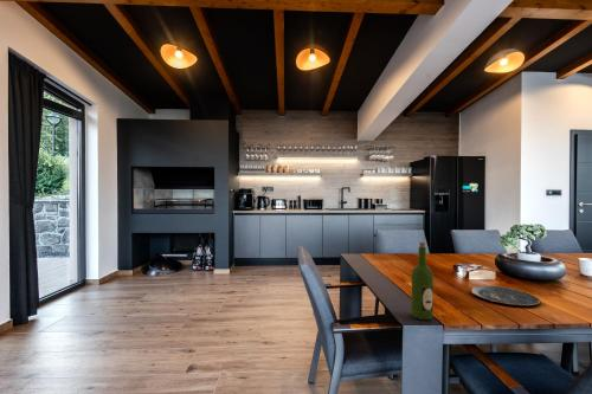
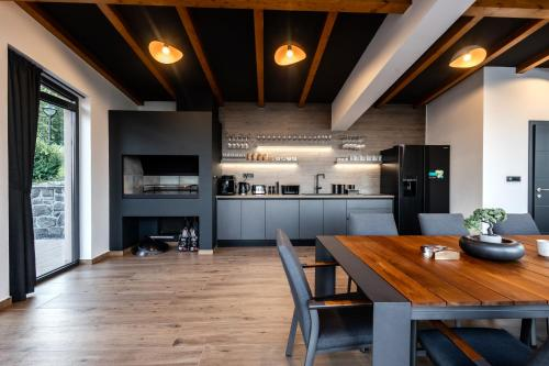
- plate (503, 295)
- wine bottle (422, 279)
